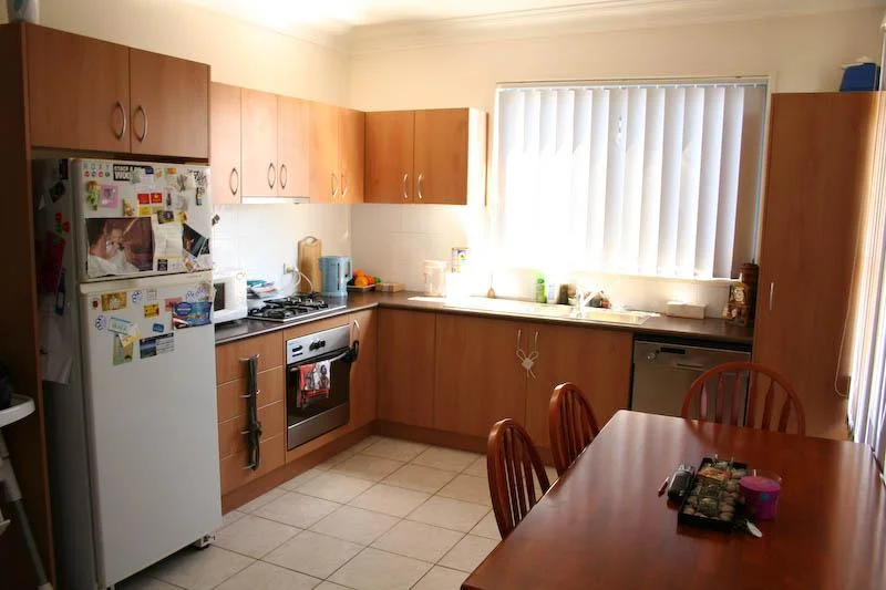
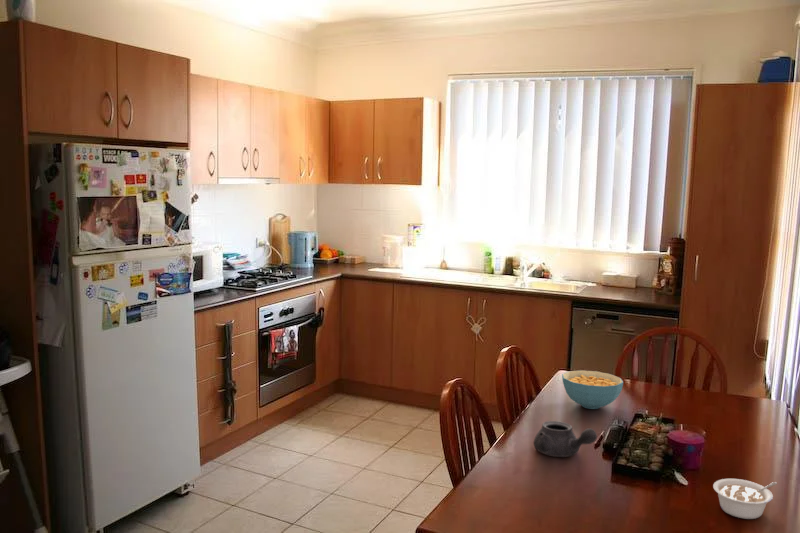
+ legume (742, 497)
+ cereal bowl (591, 392)
+ teapot (564, 438)
